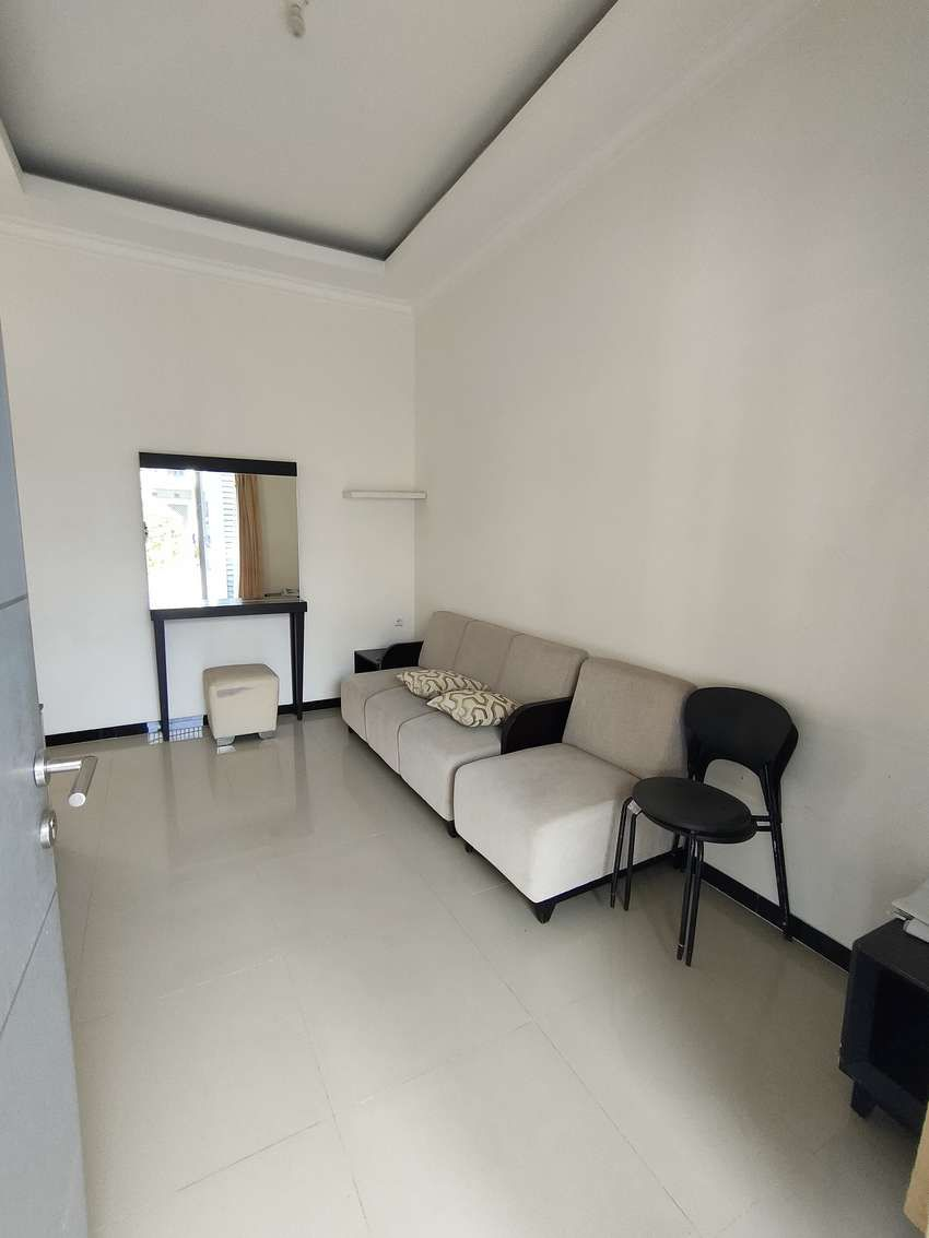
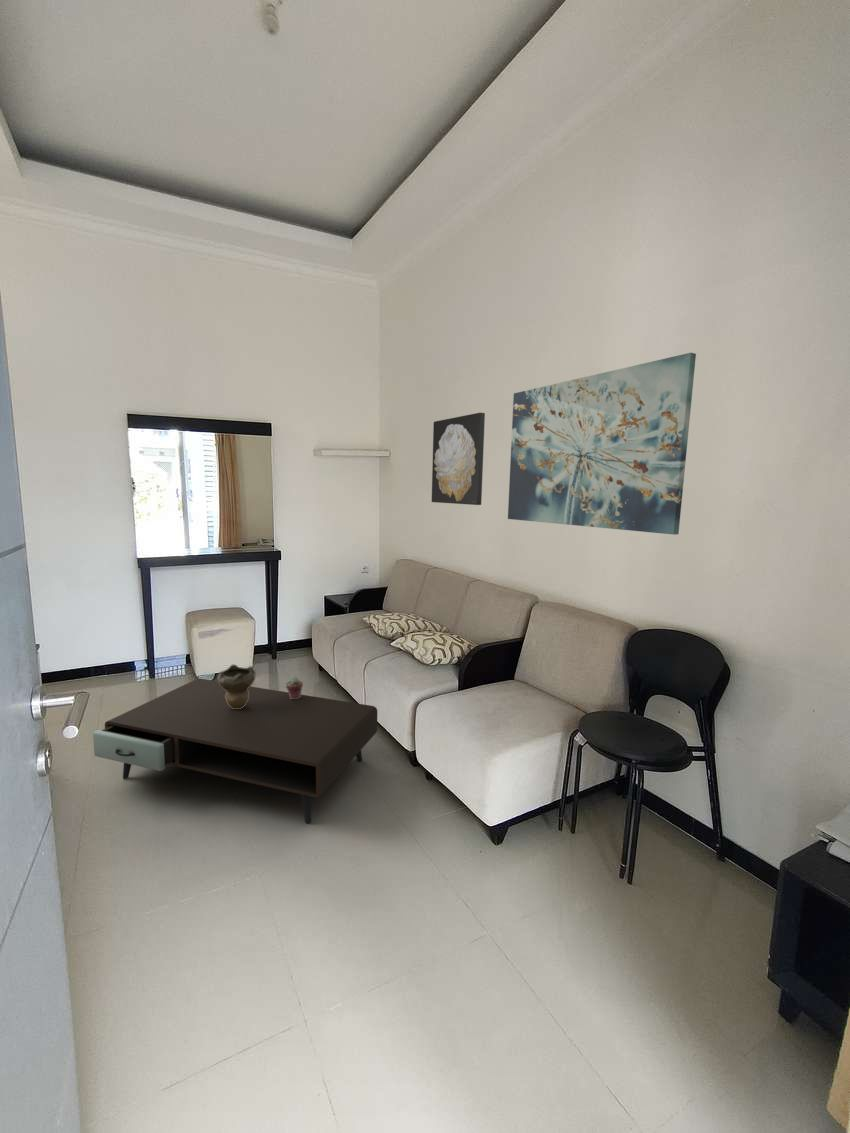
+ decorative bowl (236, 687)
+ potted succulent (294, 686)
+ coffee table (240, 746)
+ wall art (583, 452)
+ wall art (456, 461)
